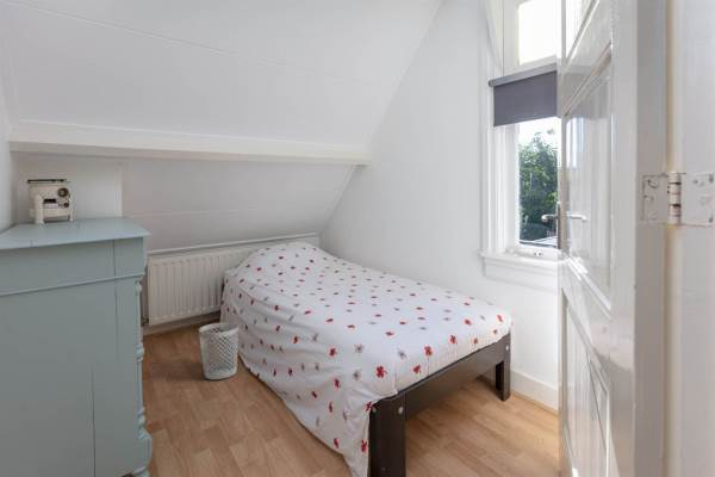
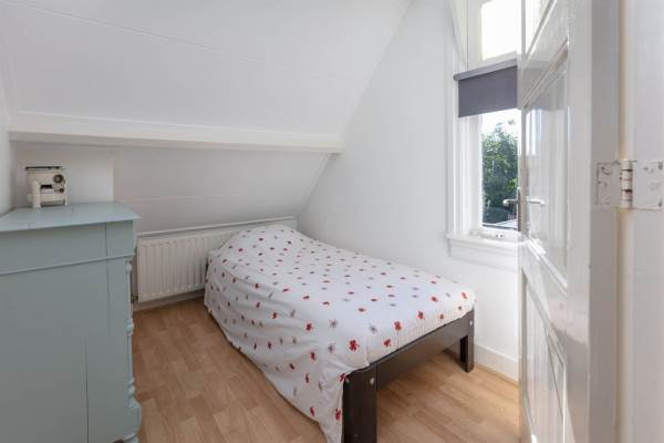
- wastebasket (219, 349)
